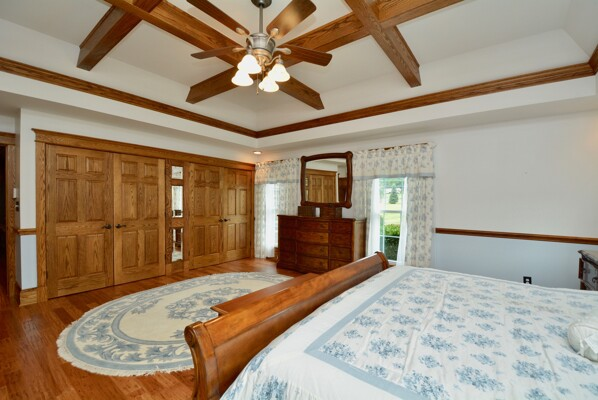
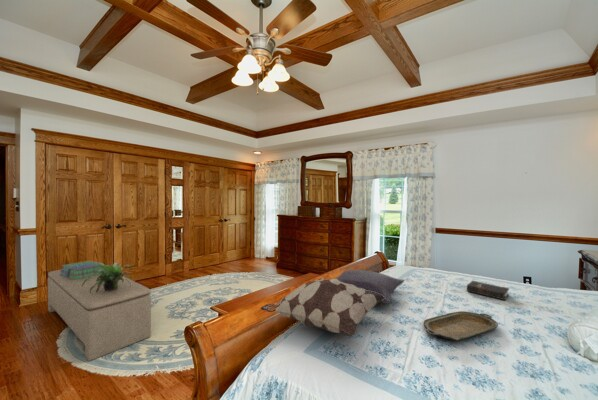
+ bench (94, 300)
+ hardback book (487, 290)
+ pillow (363, 284)
+ serving tray (460, 325)
+ potted plant (108, 275)
+ stack of books (83, 269)
+ decorative pillow (325, 302)
